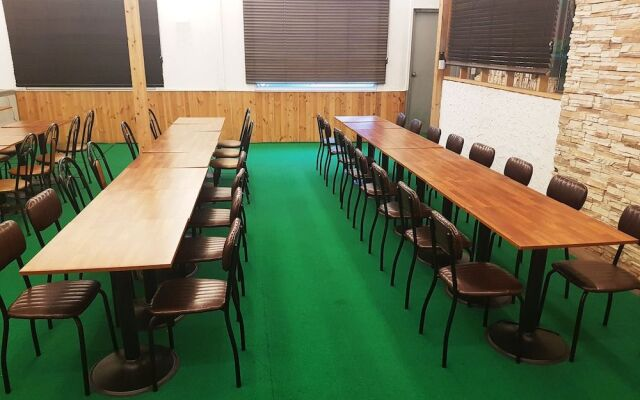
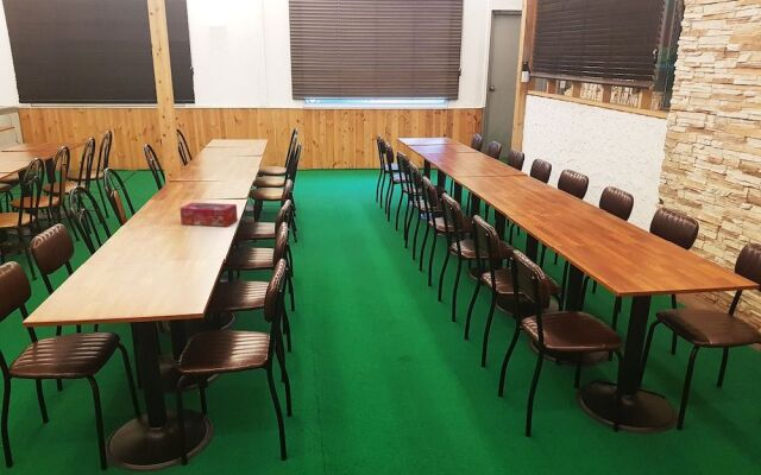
+ tissue box (208, 214)
